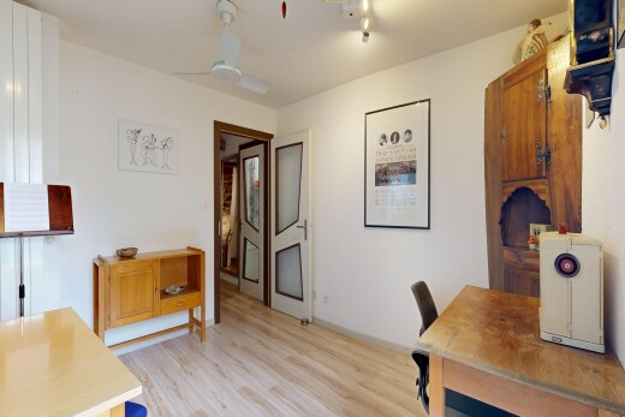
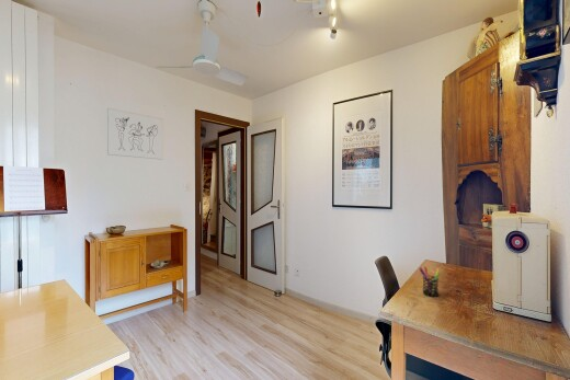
+ pen holder (431, 279)
